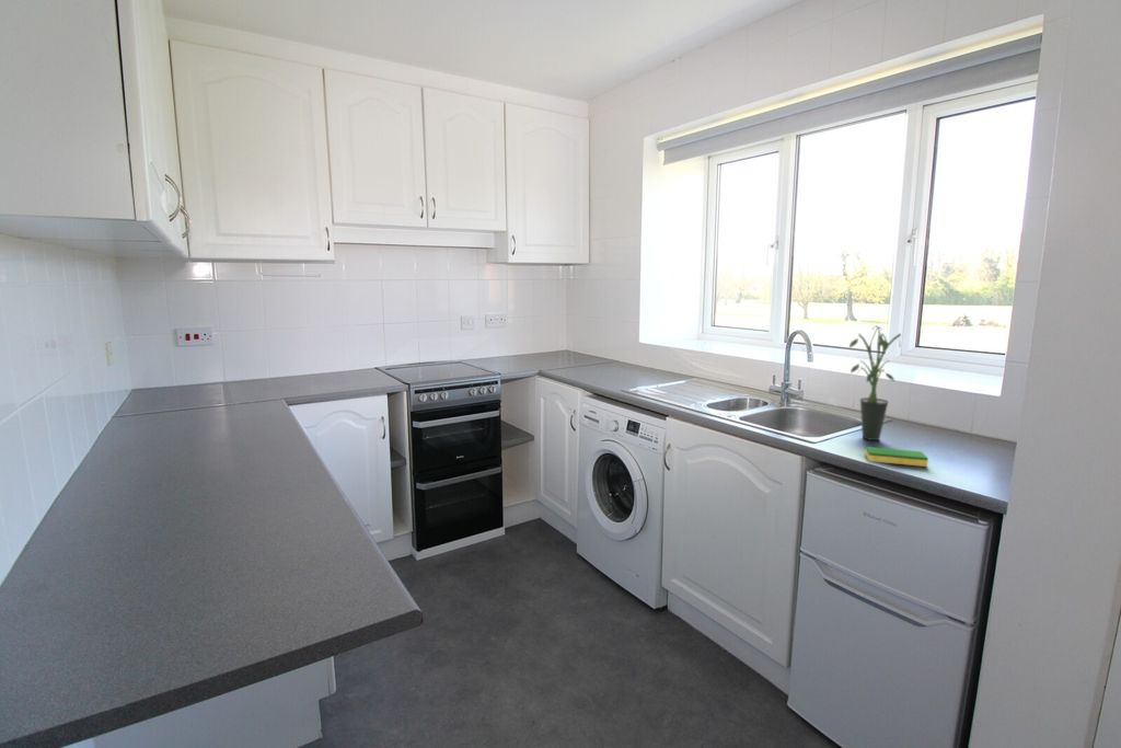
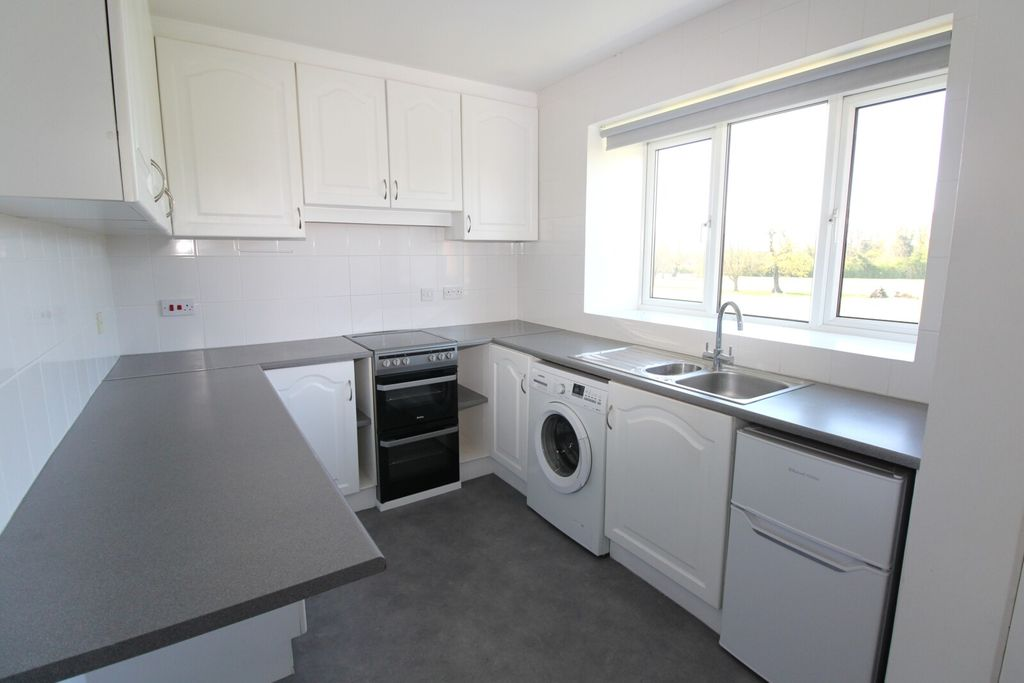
- dish sponge (894, 456)
- potted plant (870, 383)
